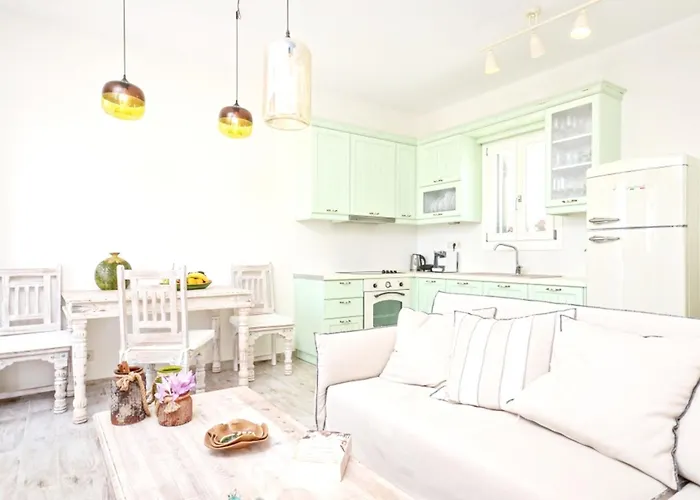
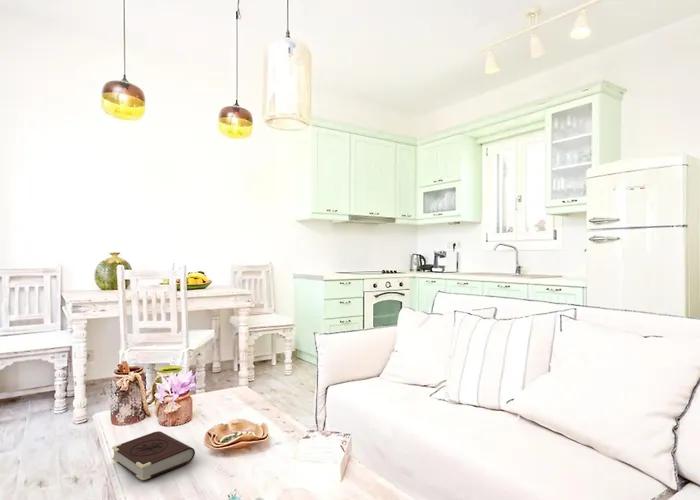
+ book (153, 452)
